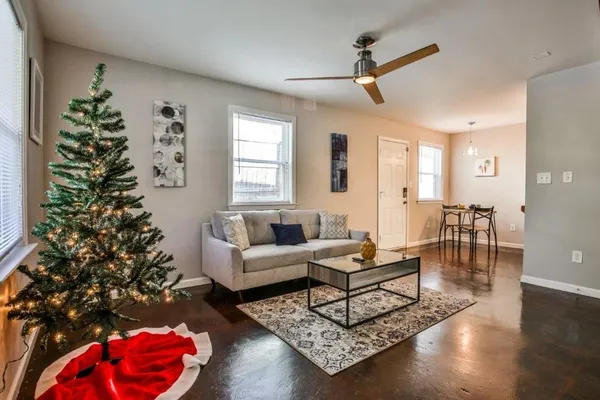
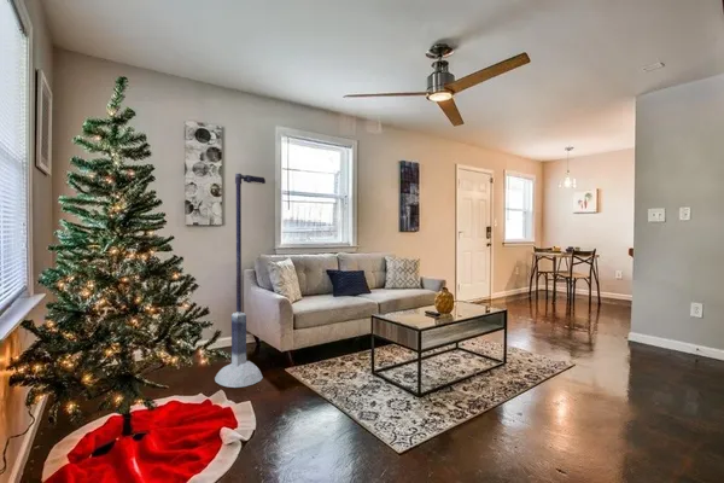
+ floor lamp (240, 275)
